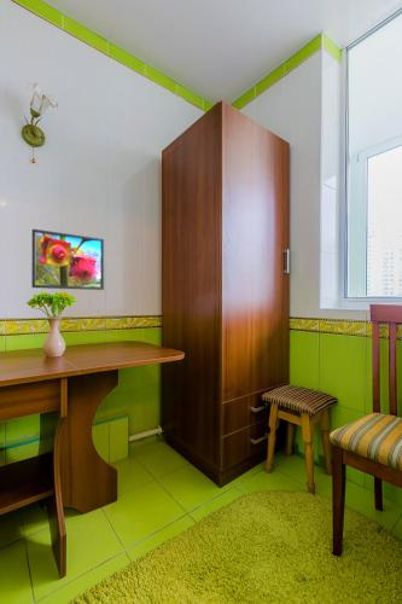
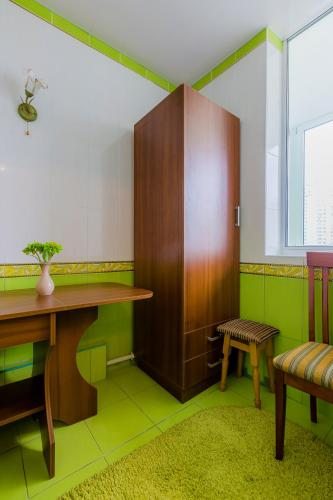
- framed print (70, 261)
